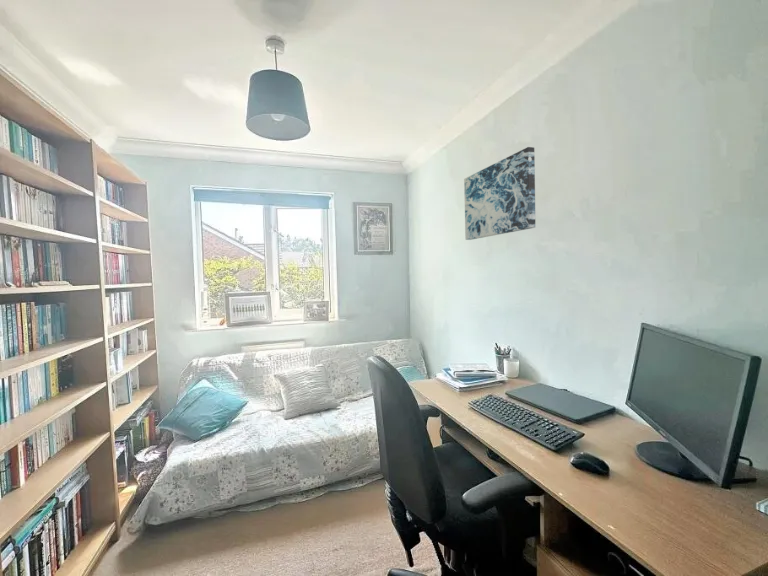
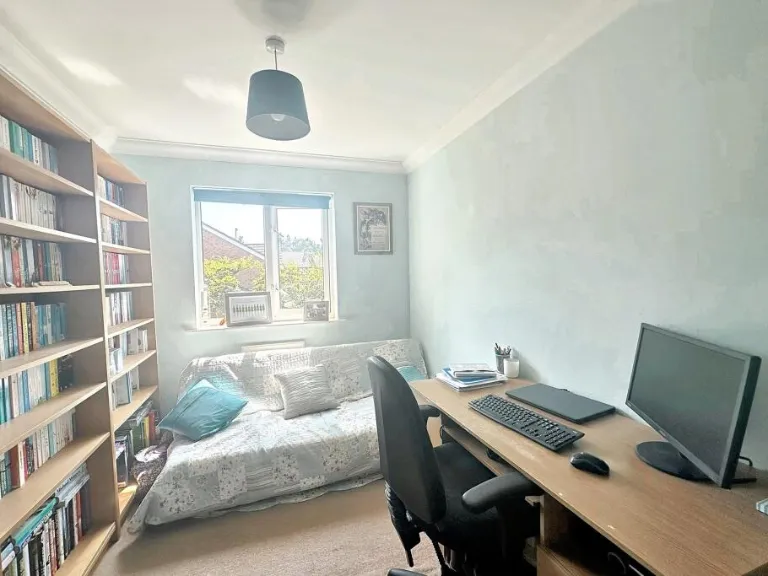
- wall art (495, 200)
